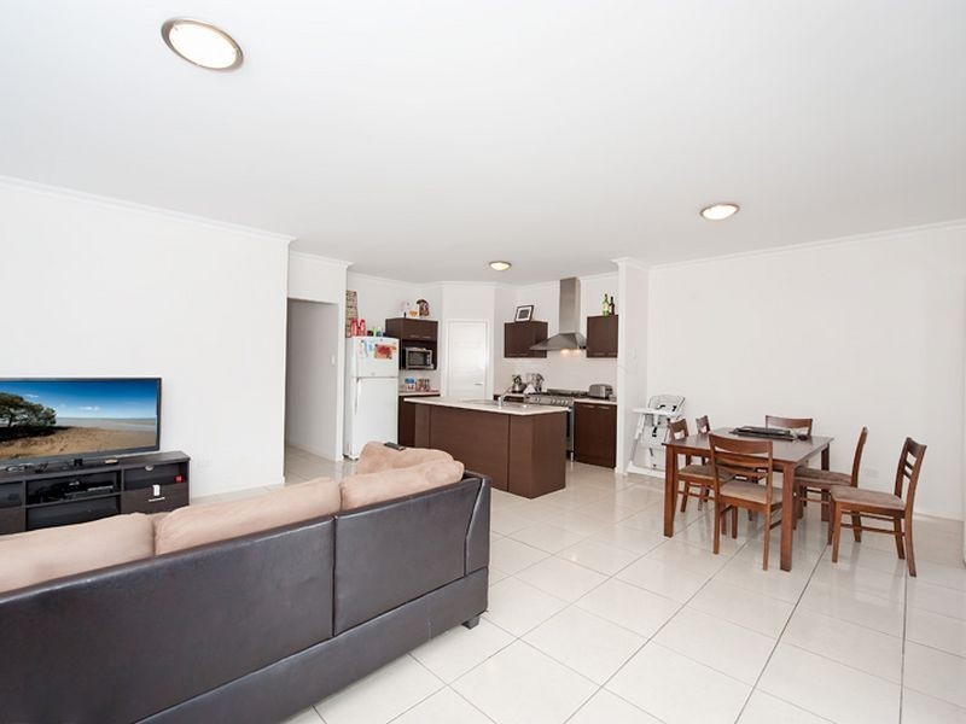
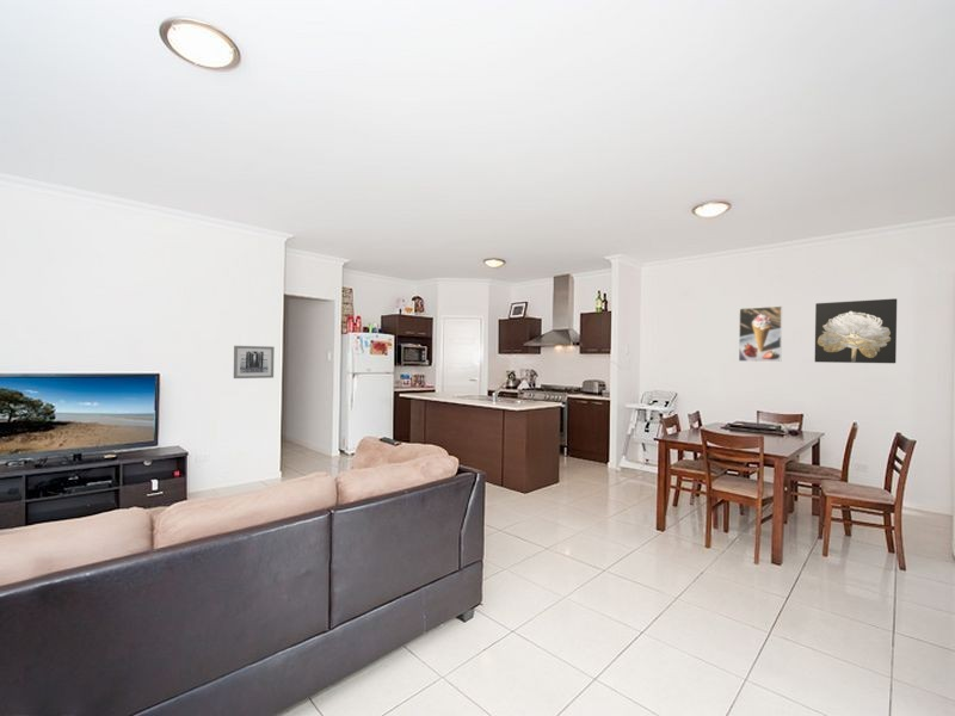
+ wall art (254, 362)
+ wall art (854, 332)
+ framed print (759, 334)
